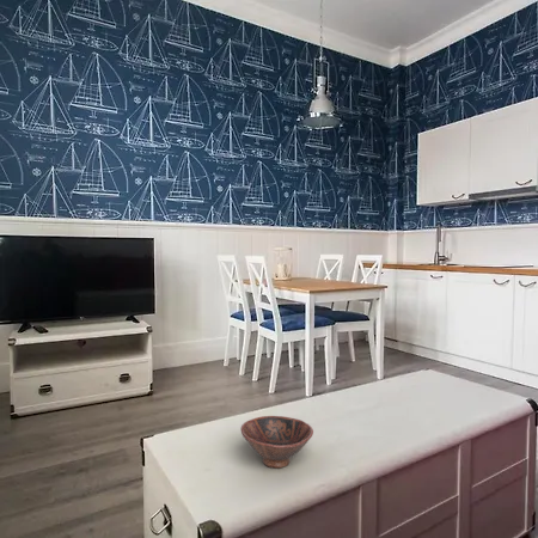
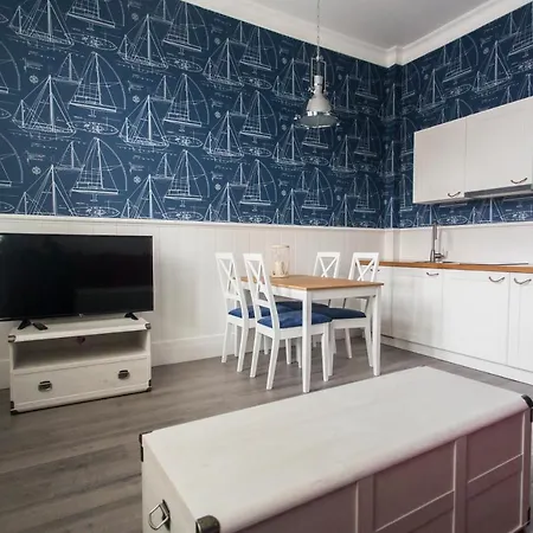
- bowl (276, 444)
